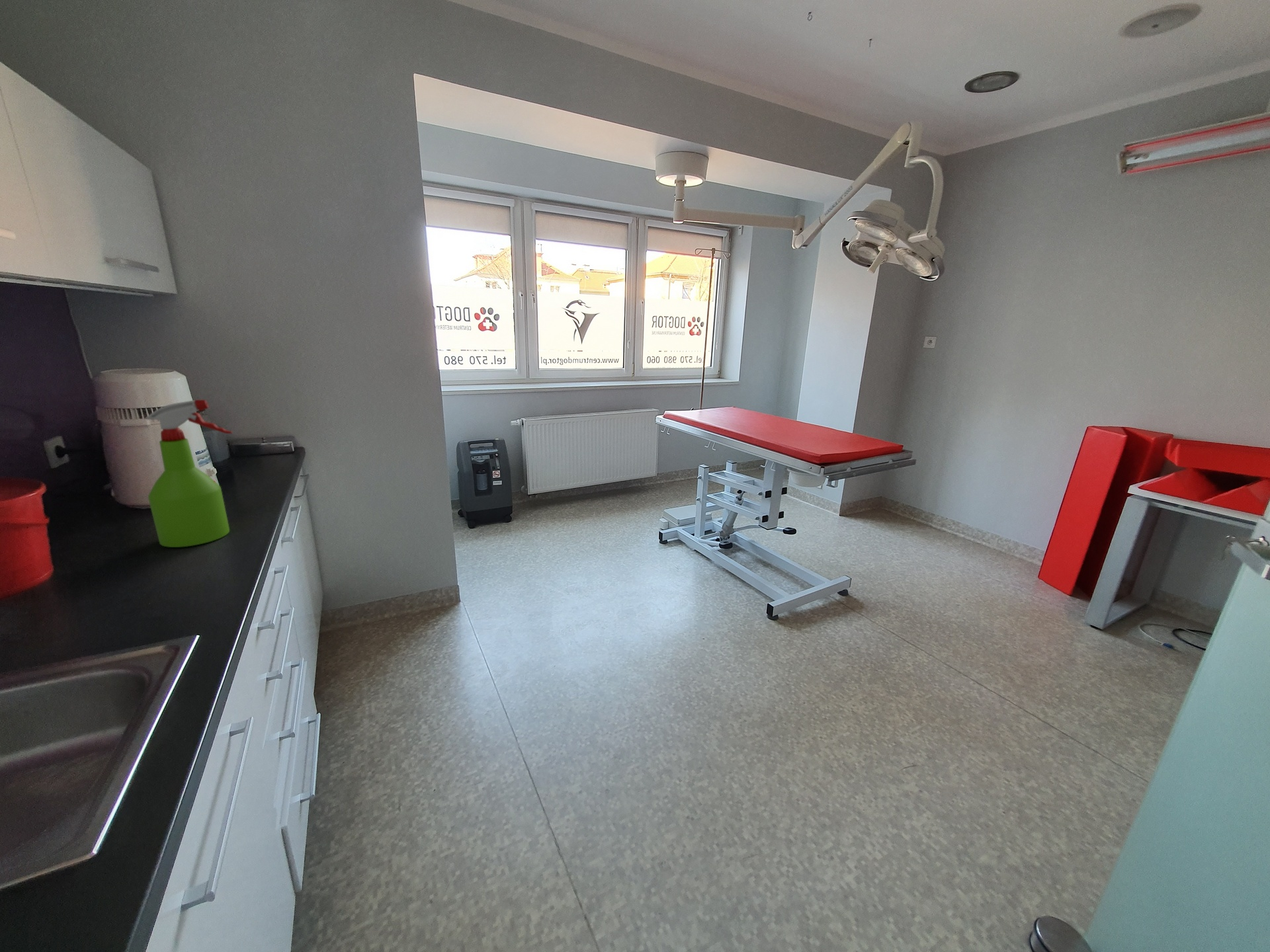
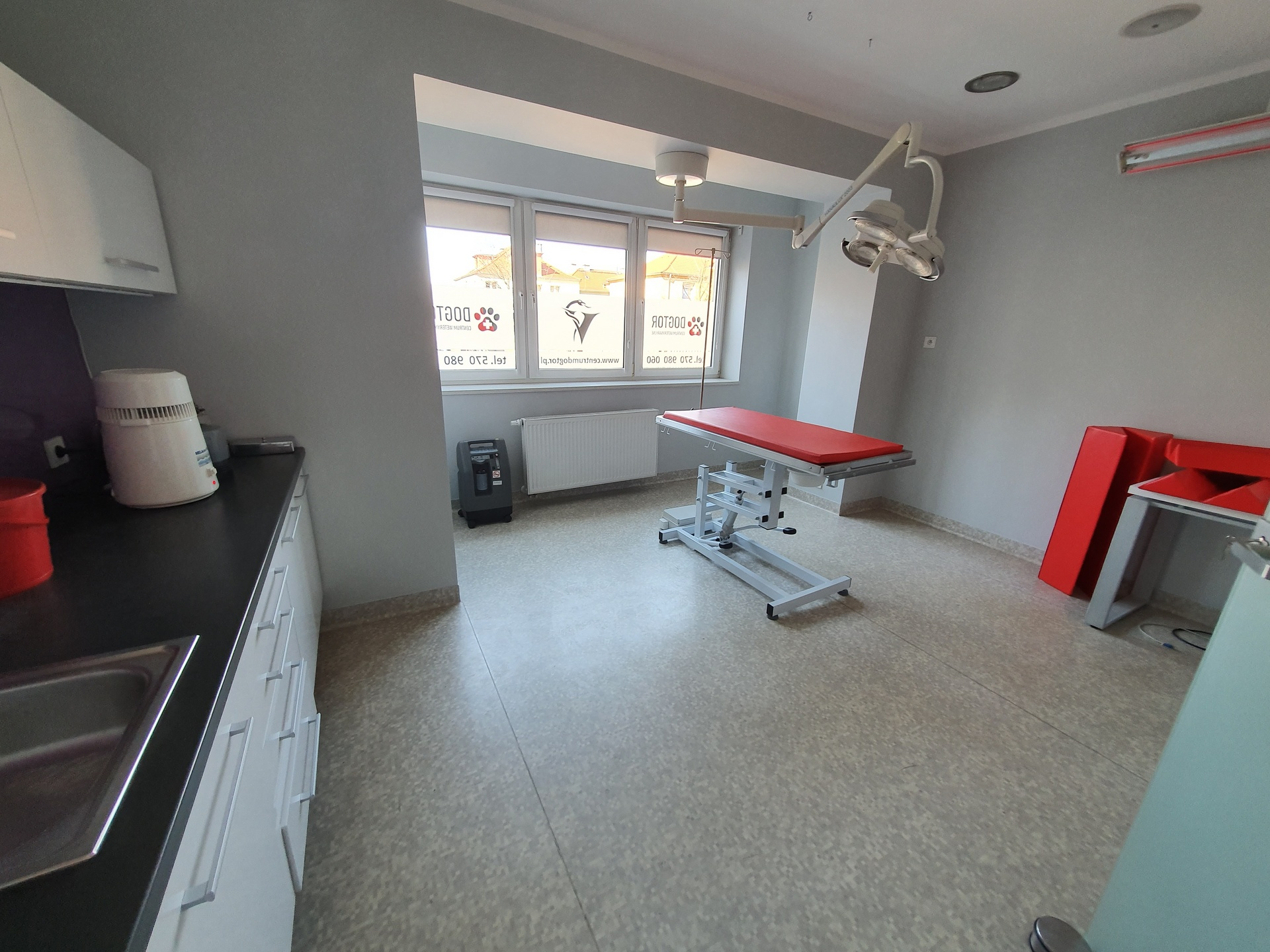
- spray bottle (192, 470)
